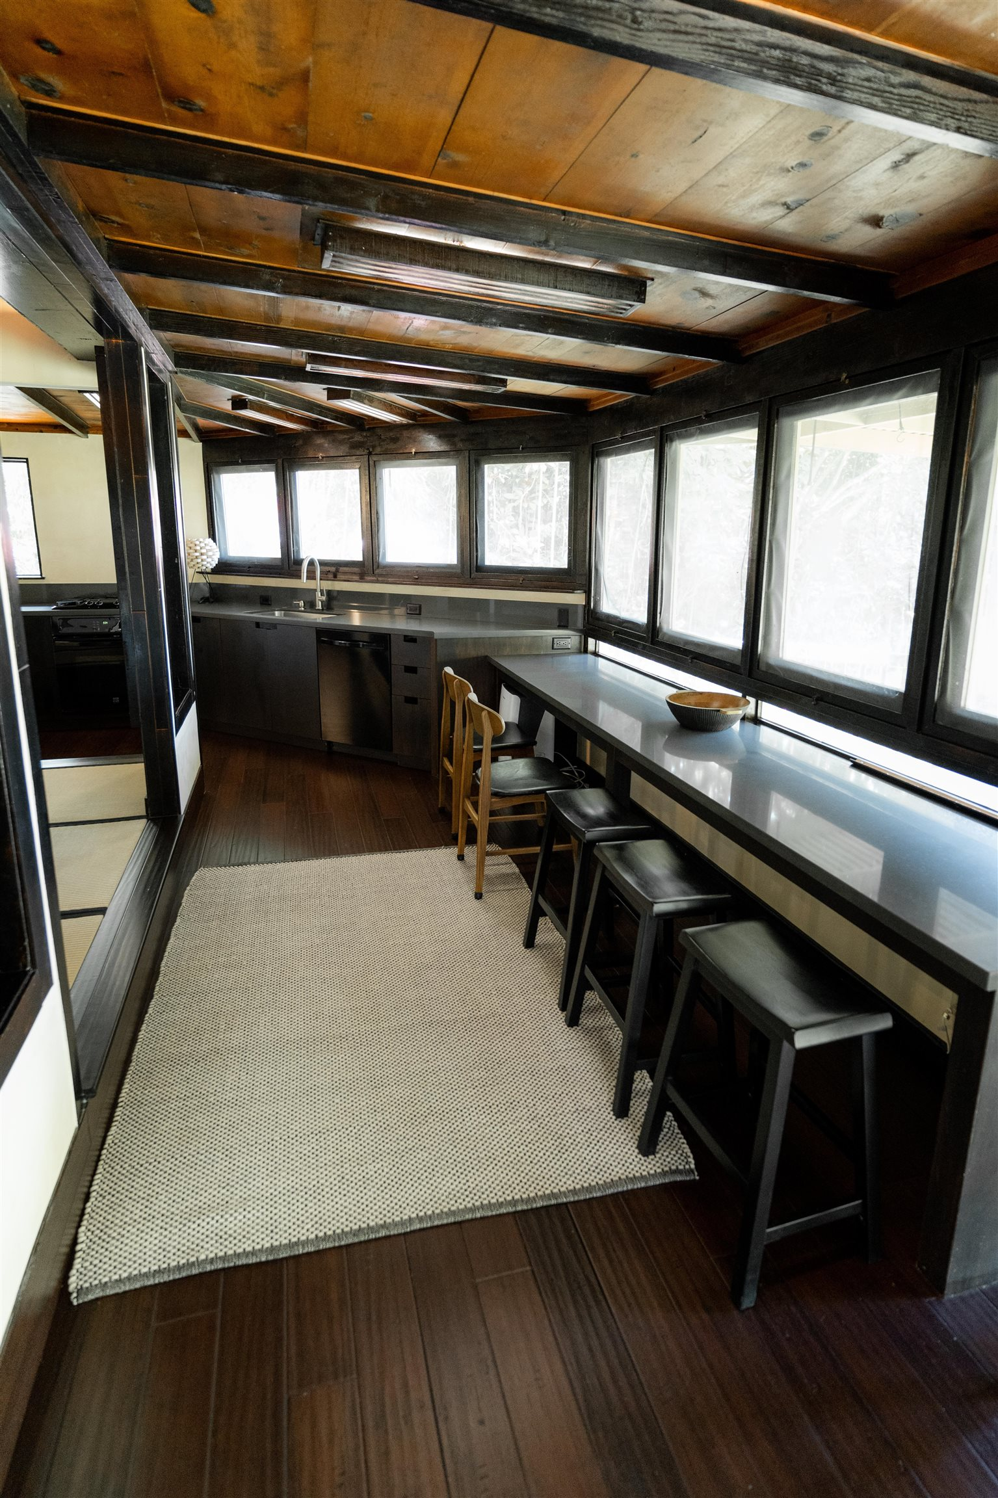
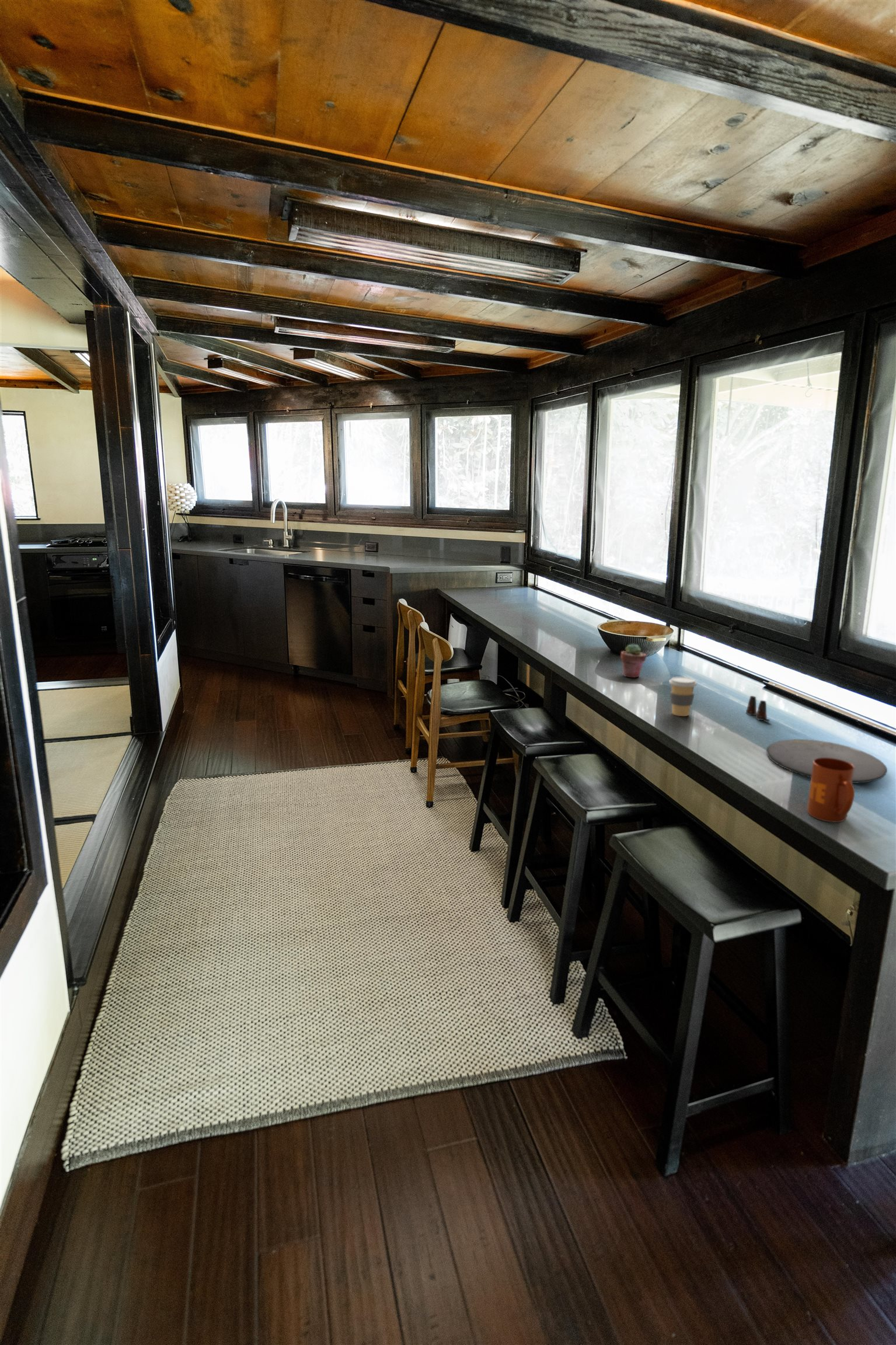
+ coffee cup (681, 696)
+ potted succulent (633, 660)
+ plate (824, 757)
+ salt shaker (759, 708)
+ mug (835, 793)
